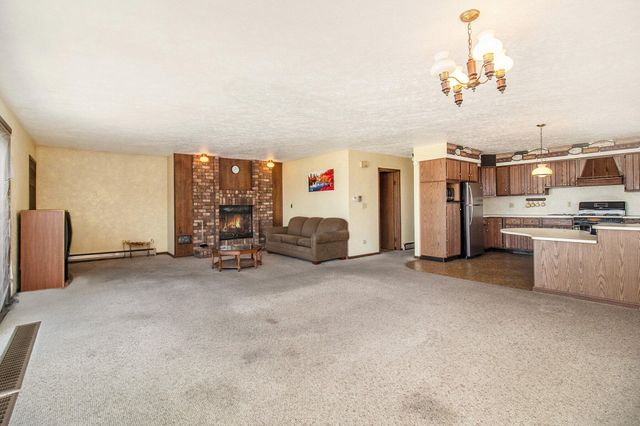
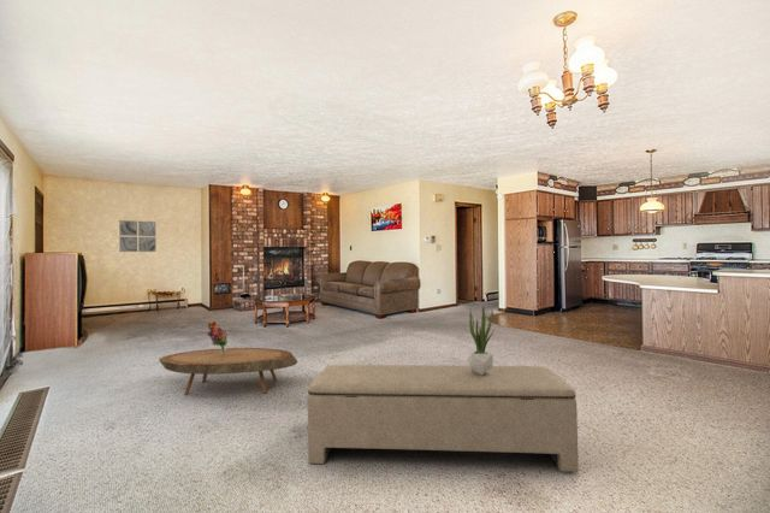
+ coffee table (230, 371)
+ wall art (138, 235)
+ bouquet (219, 337)
+ potted plant (480, 340)
+ bench (436, 411)
